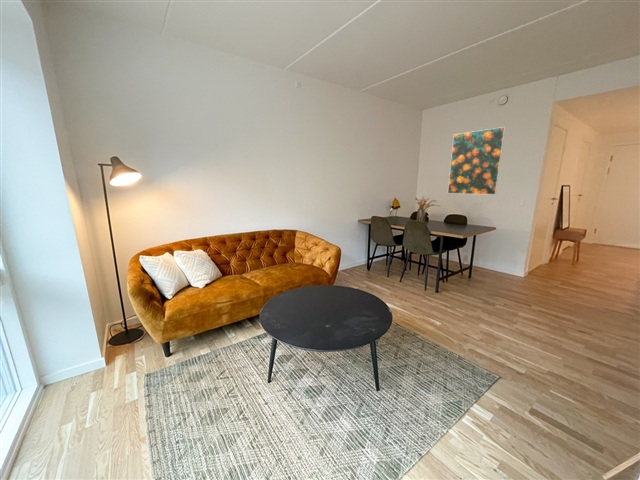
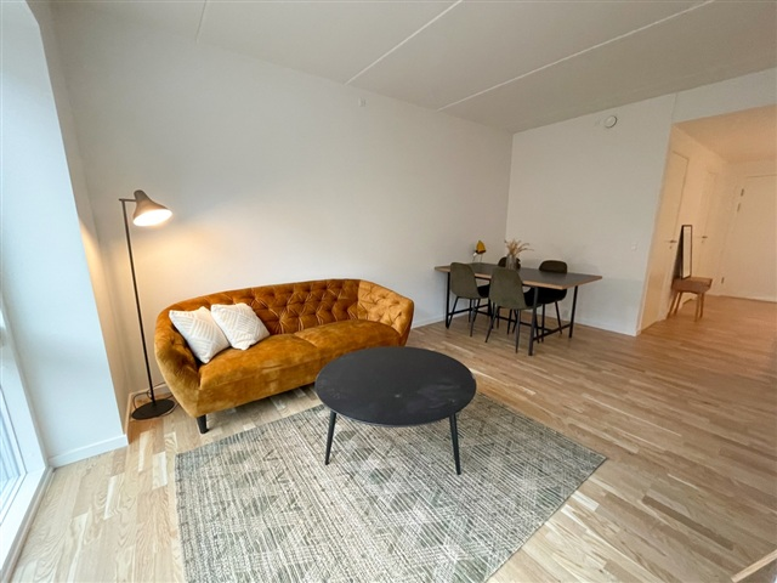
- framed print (473, 163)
